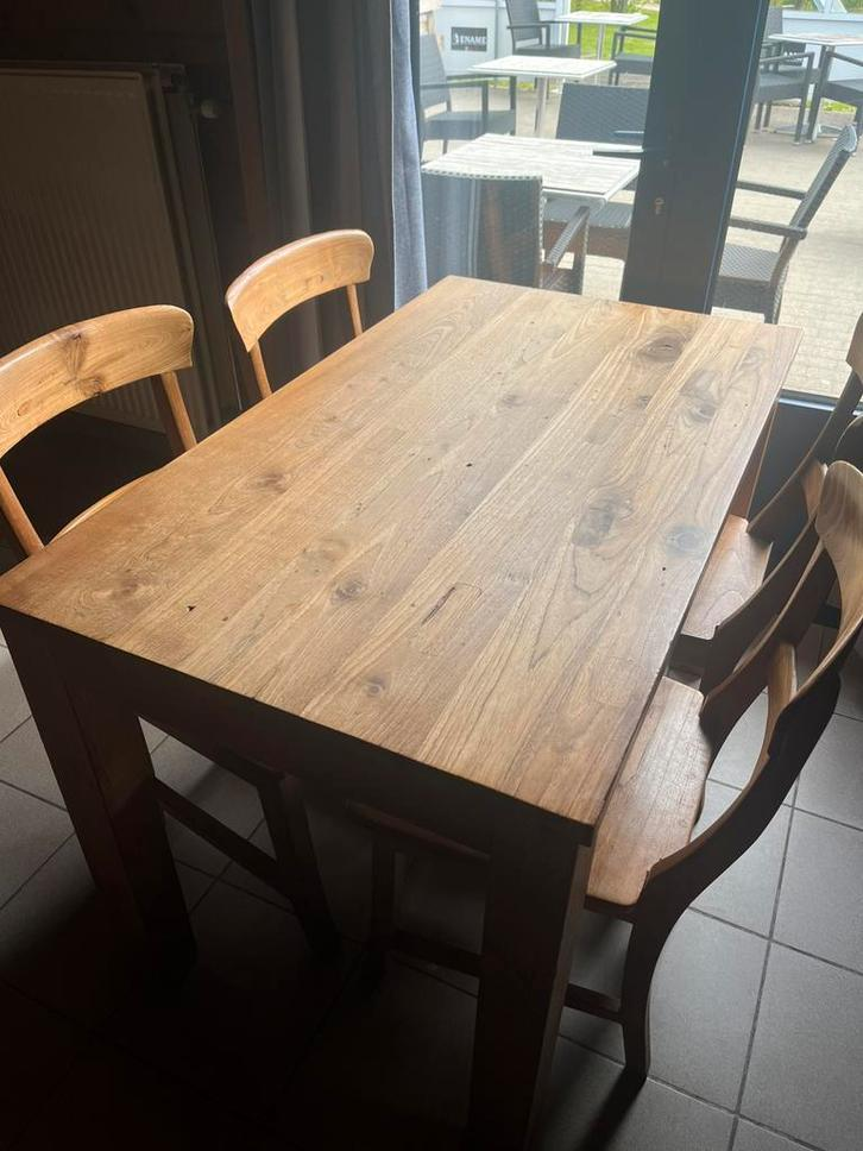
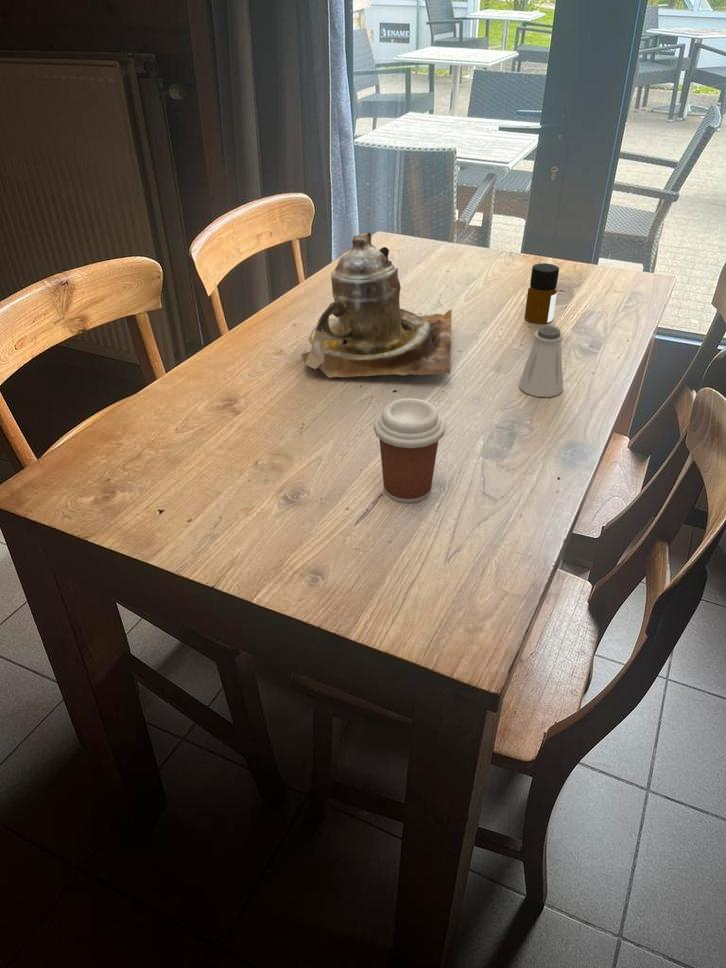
+ saltshaker (545, 359)
+ coffee cup (408, 451)
+ teapot (380, 293)
+ bottle (542, 293)
